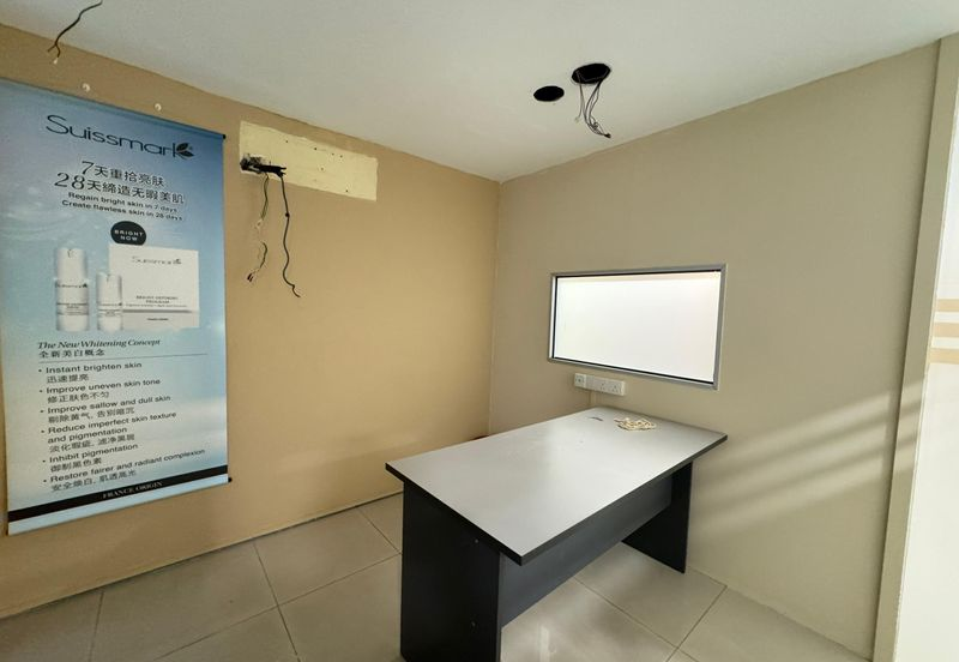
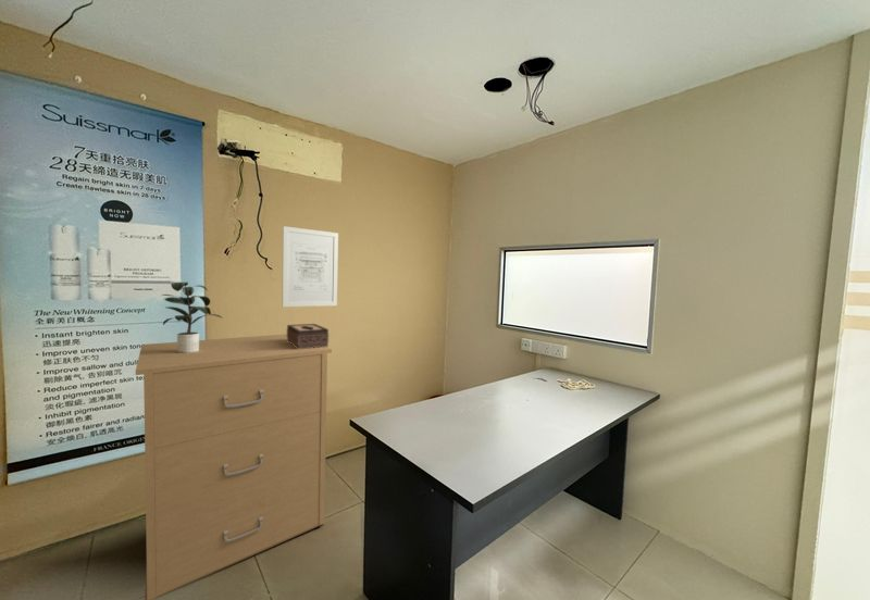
+ wall art (311, 267)
+ filing cabinet (238, 437)
+ potted plant (192, 313)
+ tissue box (307, 335)
